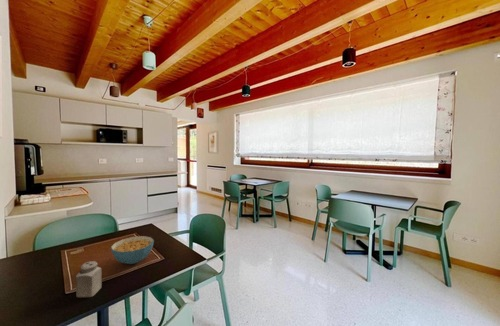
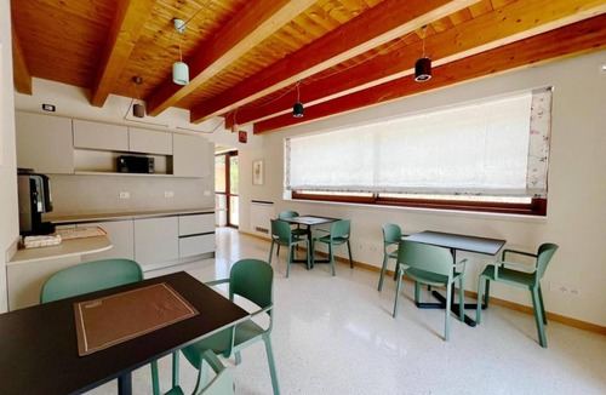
- salt shaker (89, 277)
- cereal bowl (133, 252)
